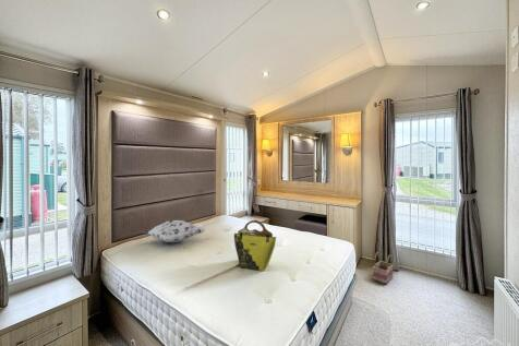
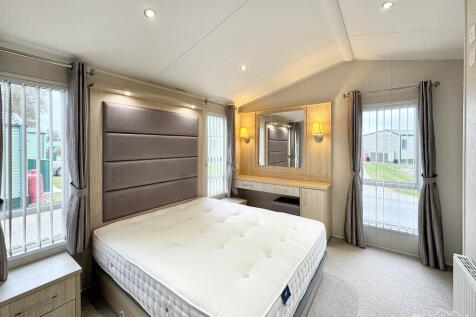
- basket (383, 265)
- decorative pillow (173, 230)
- tote bag (254, 242)
